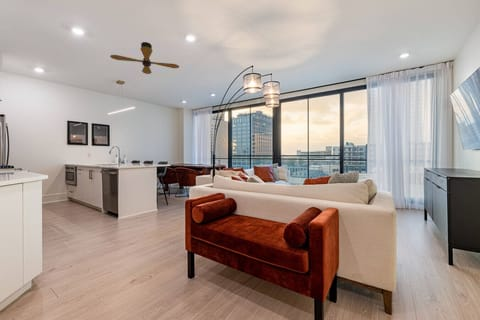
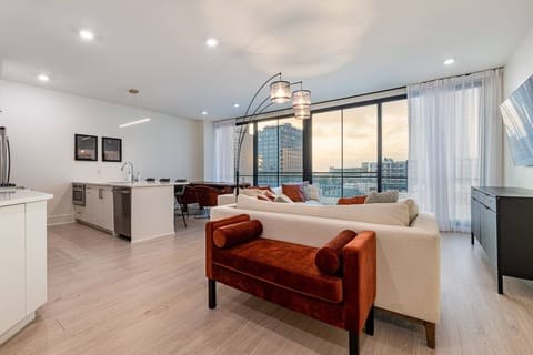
- ceiling fan (146, 54)
